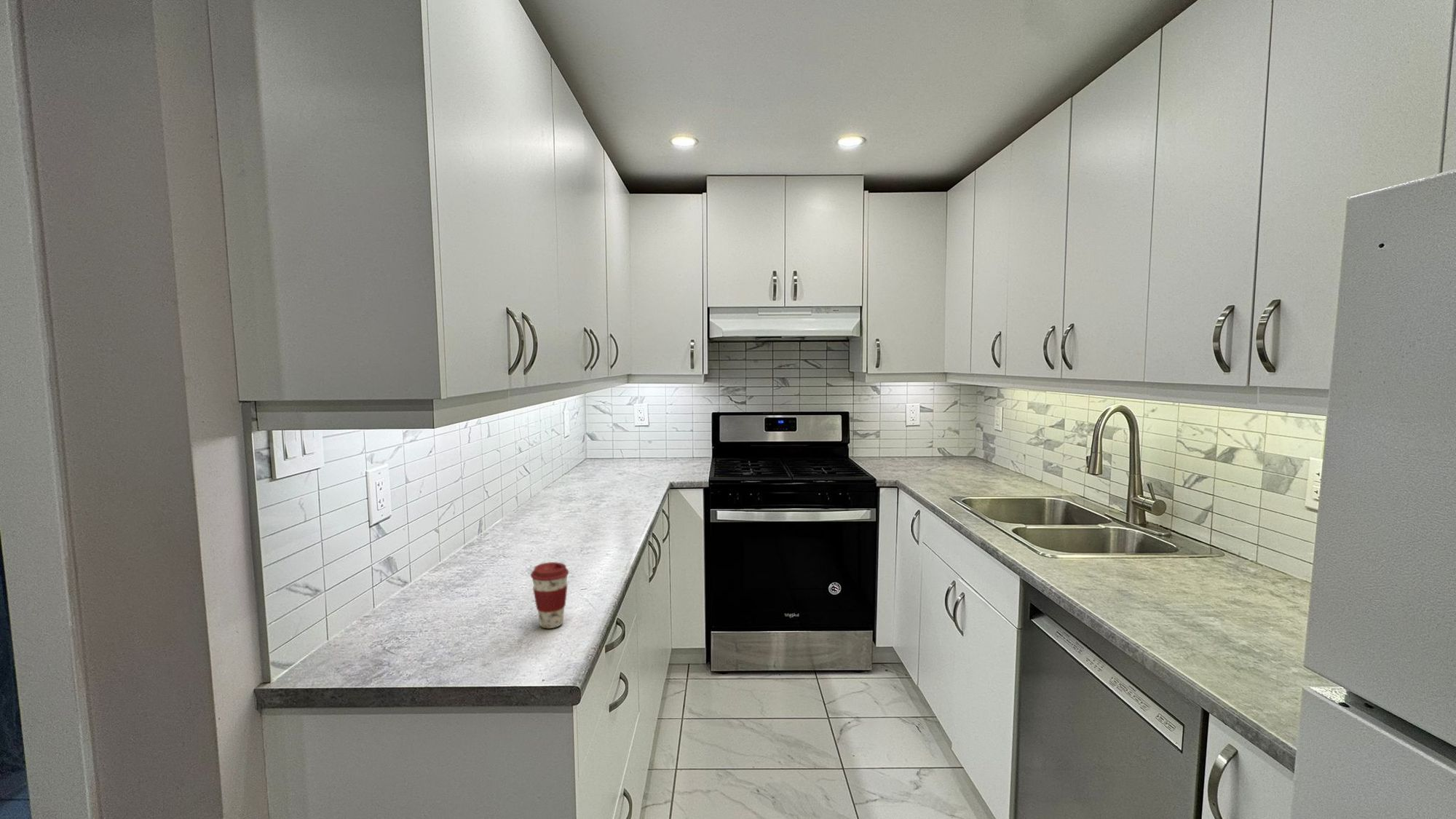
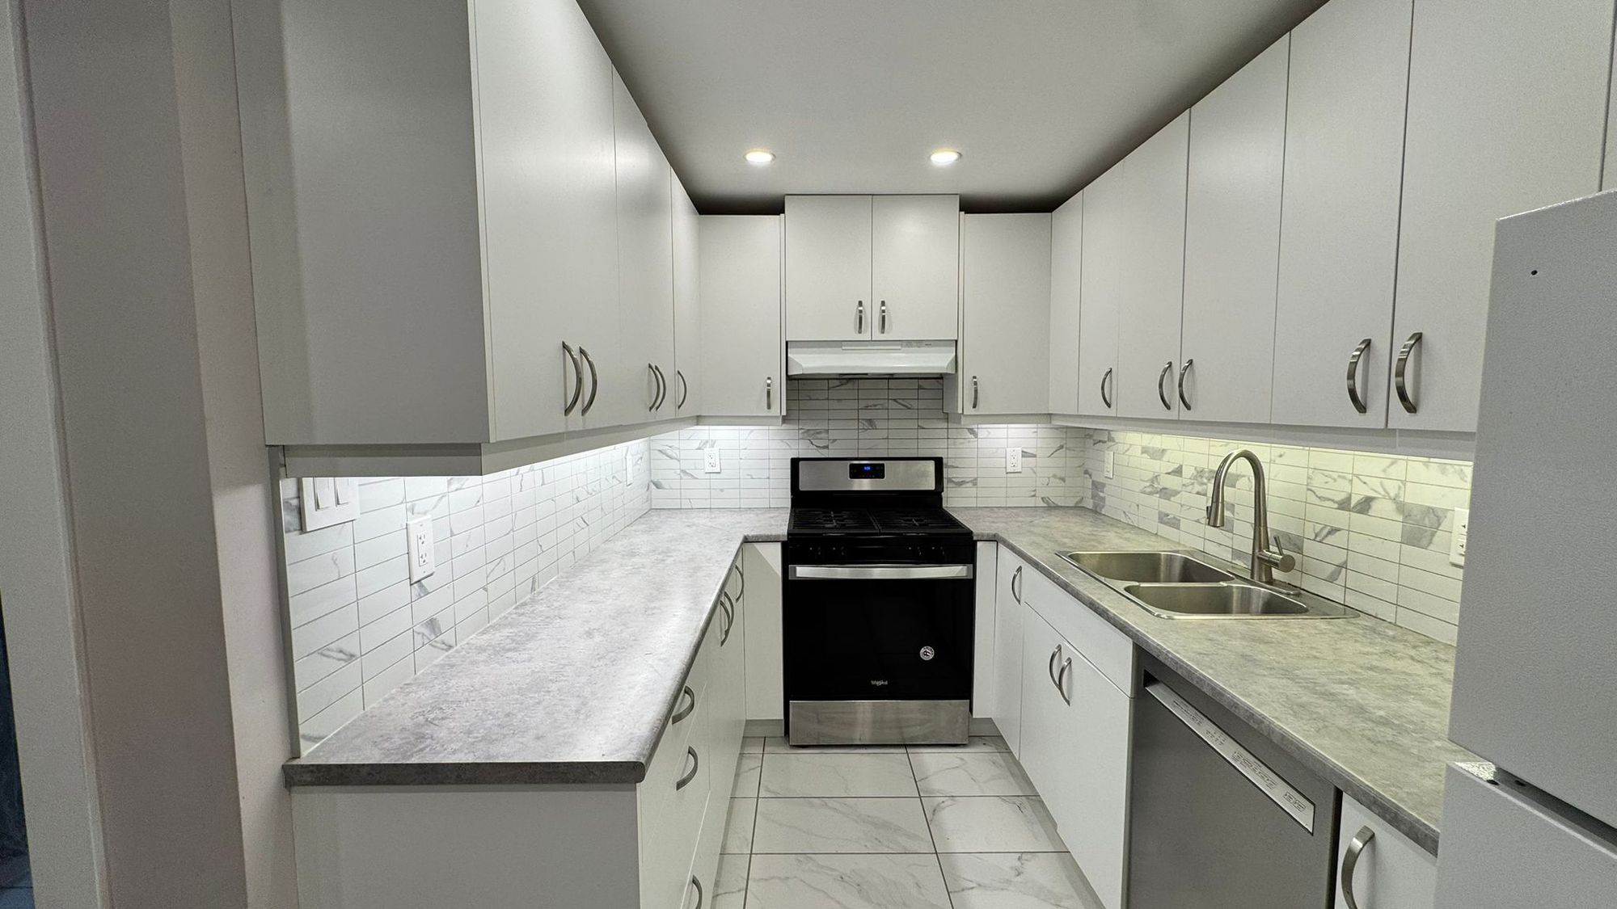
- coffee cup (550, 595)
